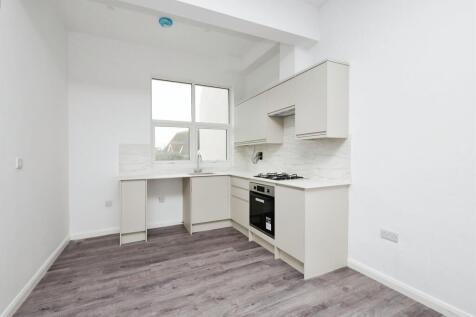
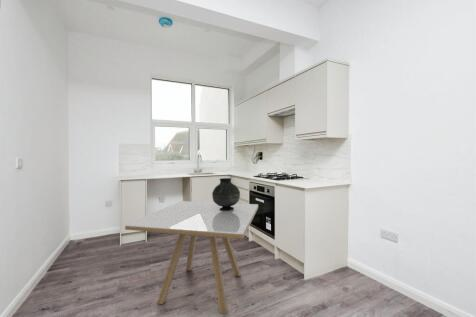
+ vase (226, 193)
+ dining table (211, 250)
